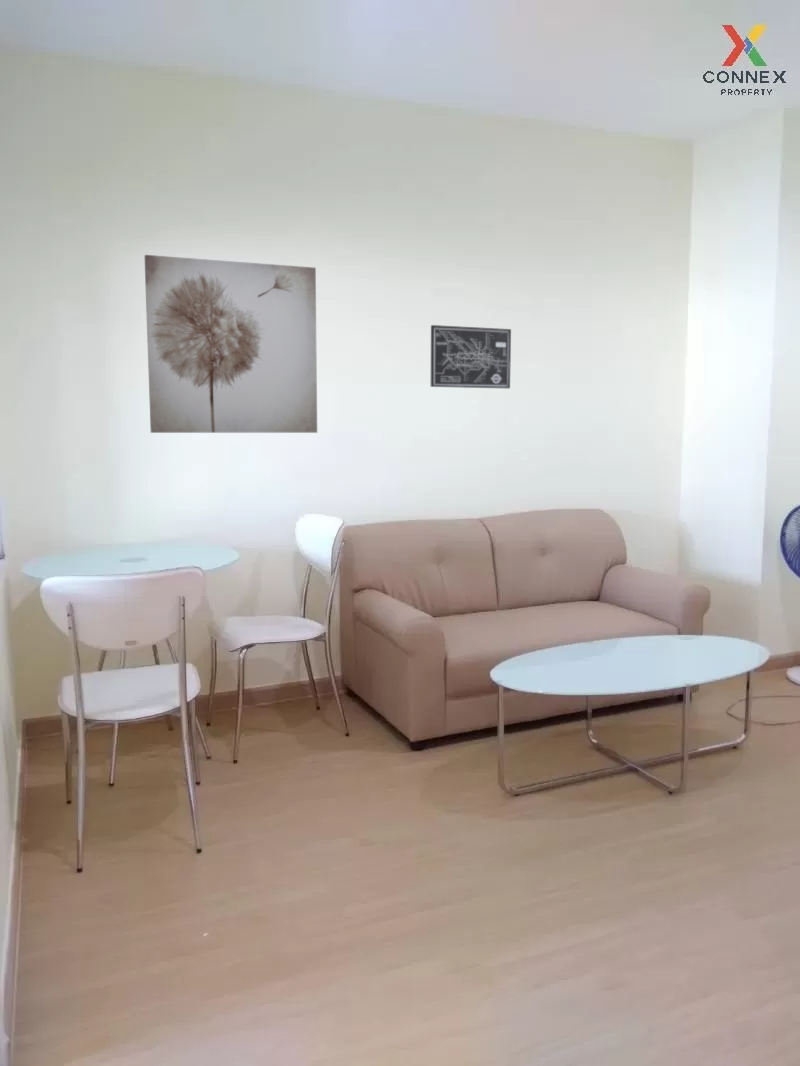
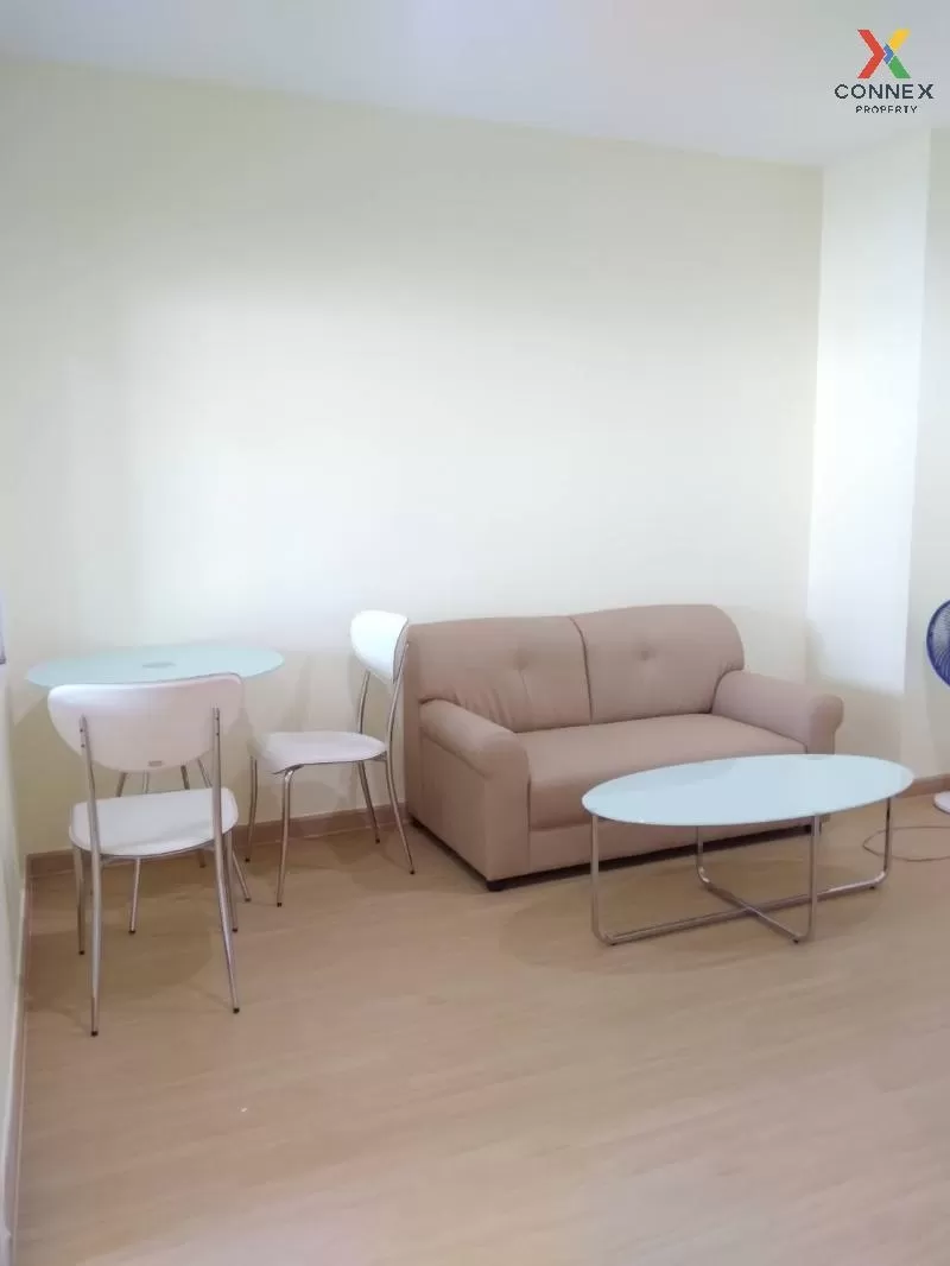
- wall art (234, 348)
- wall art (471, 357)
